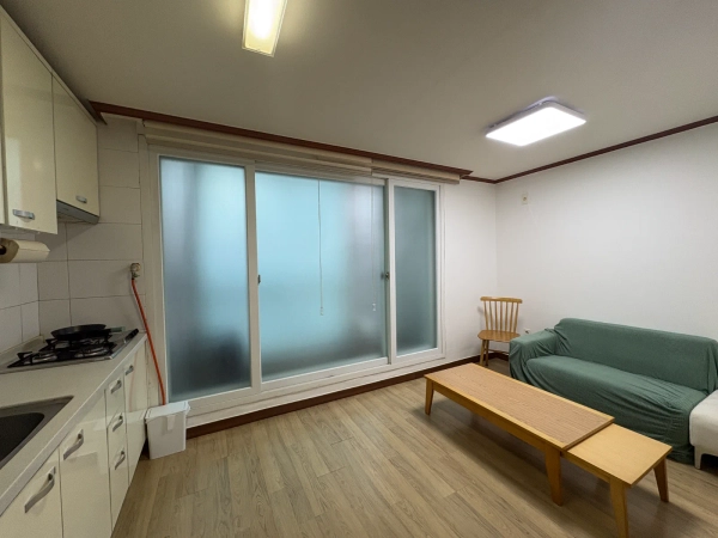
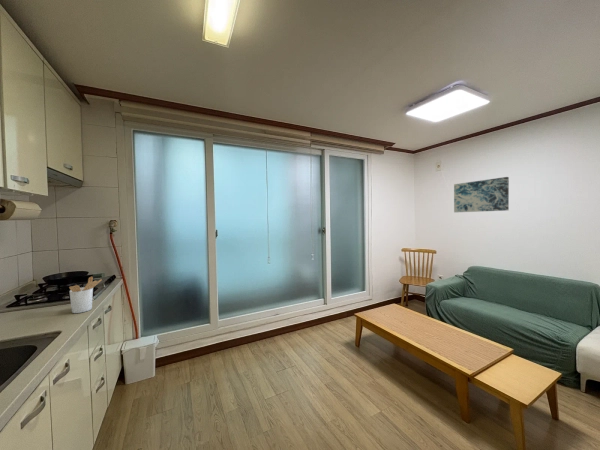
+ utensil holder (86, 294)
+ wall art (479, 196)
